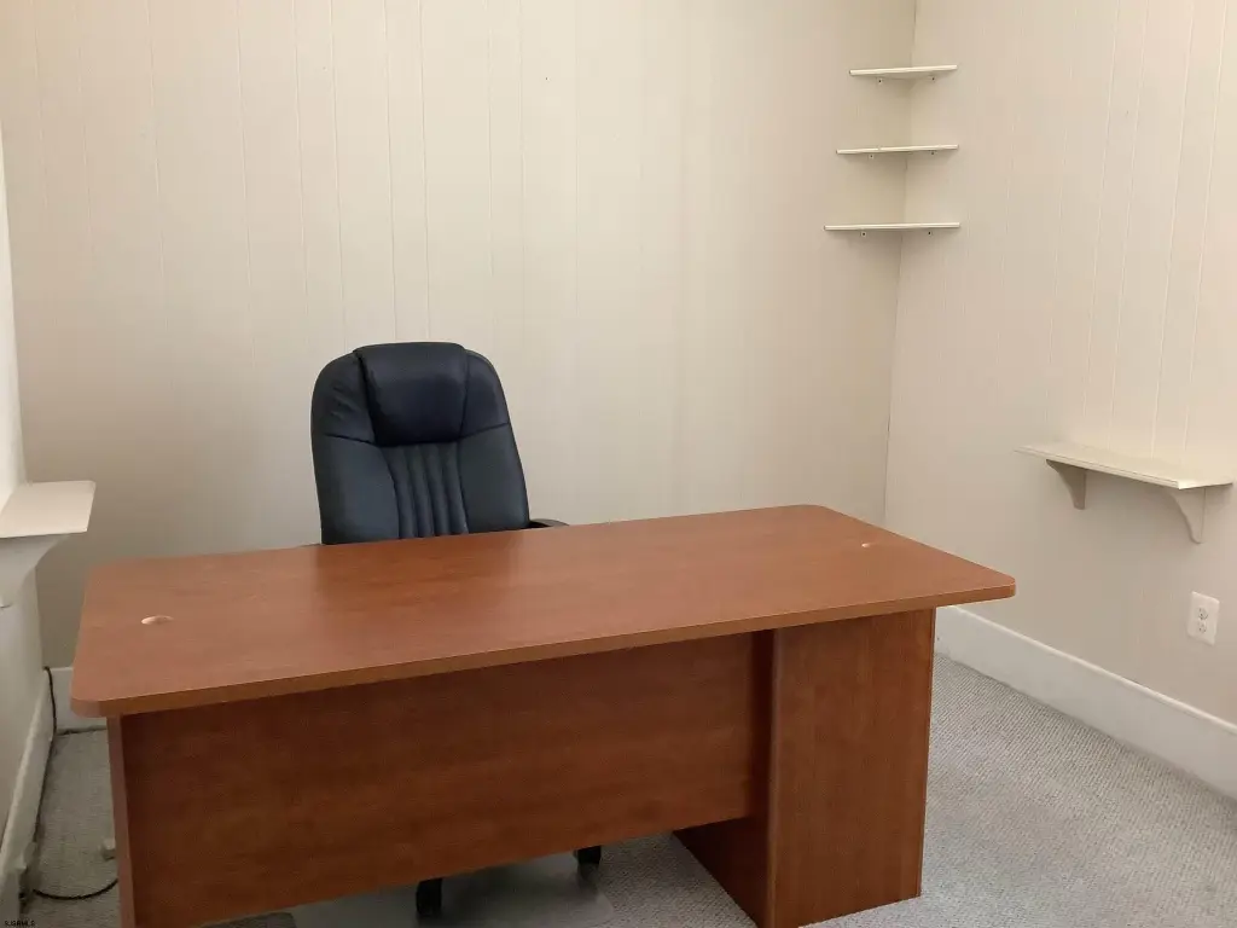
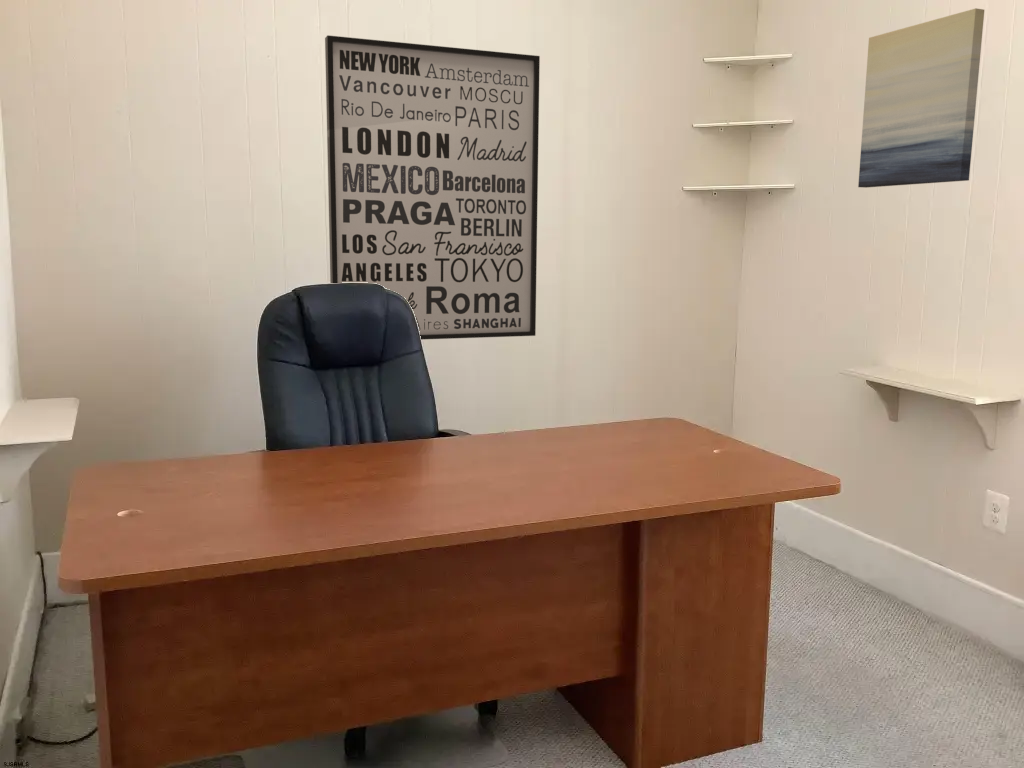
+ wall art (437, 196)
+ wall art (916, 105)
